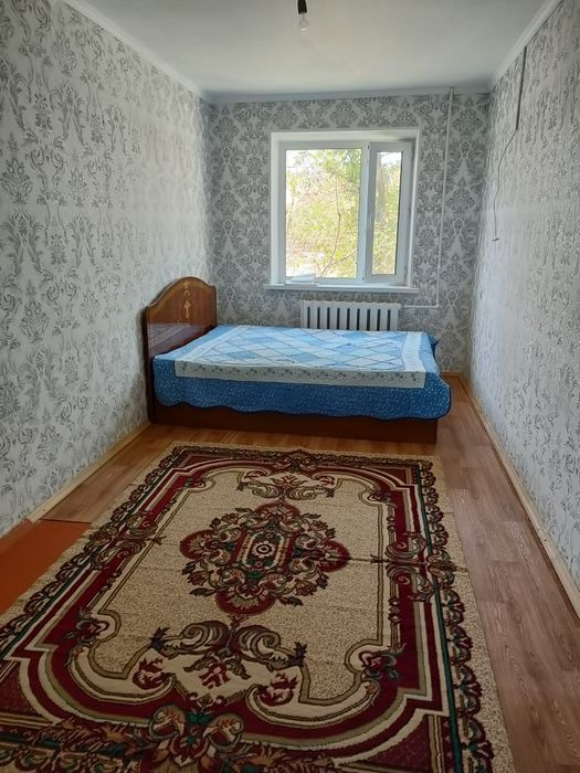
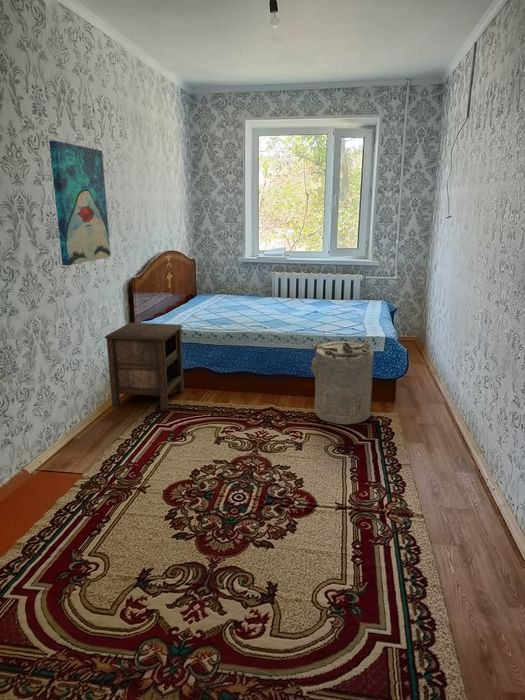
+ wall art (83, 205)
+ laundry hamper (340, 378)
+ nightstand (147, 364)
